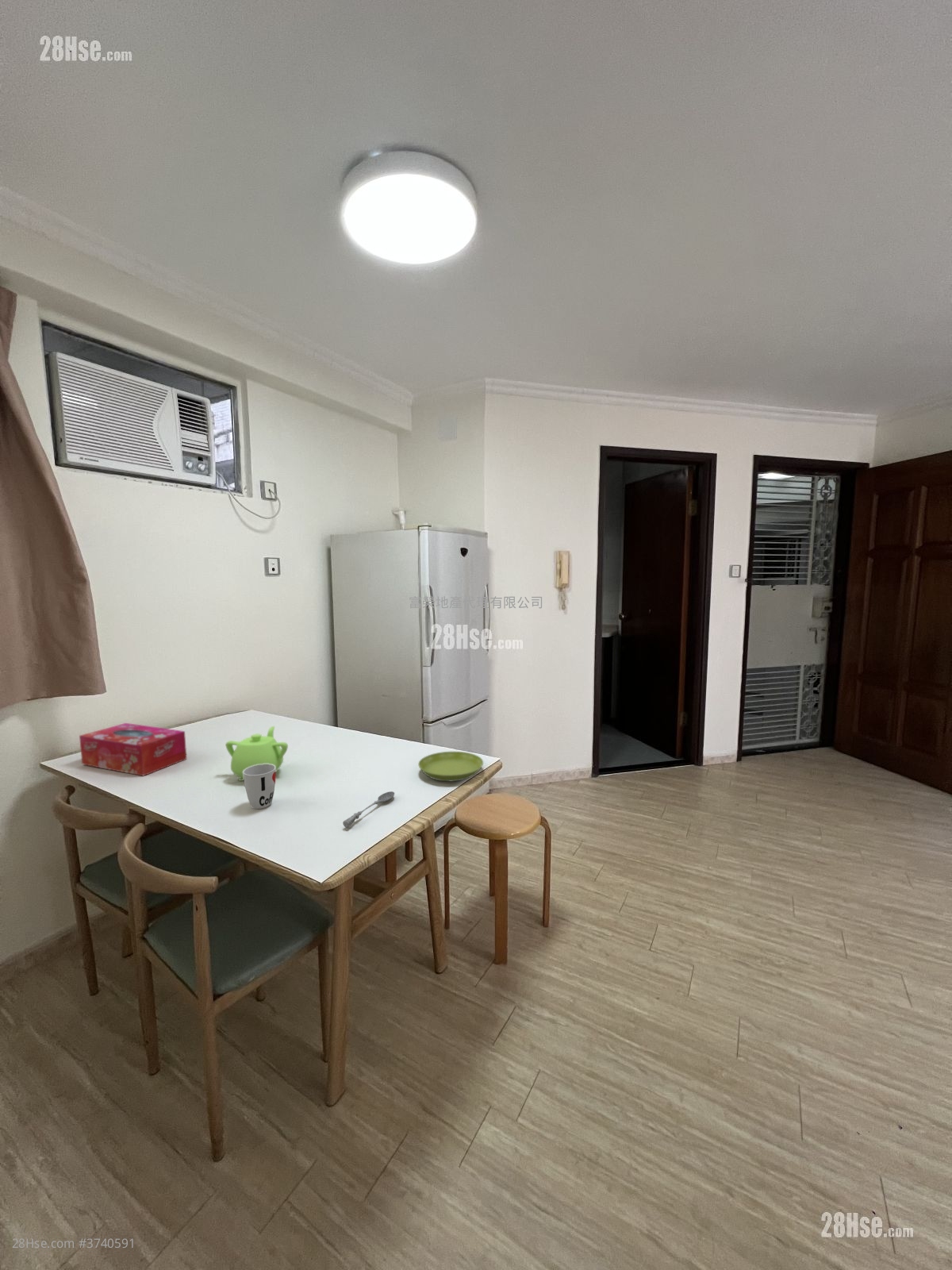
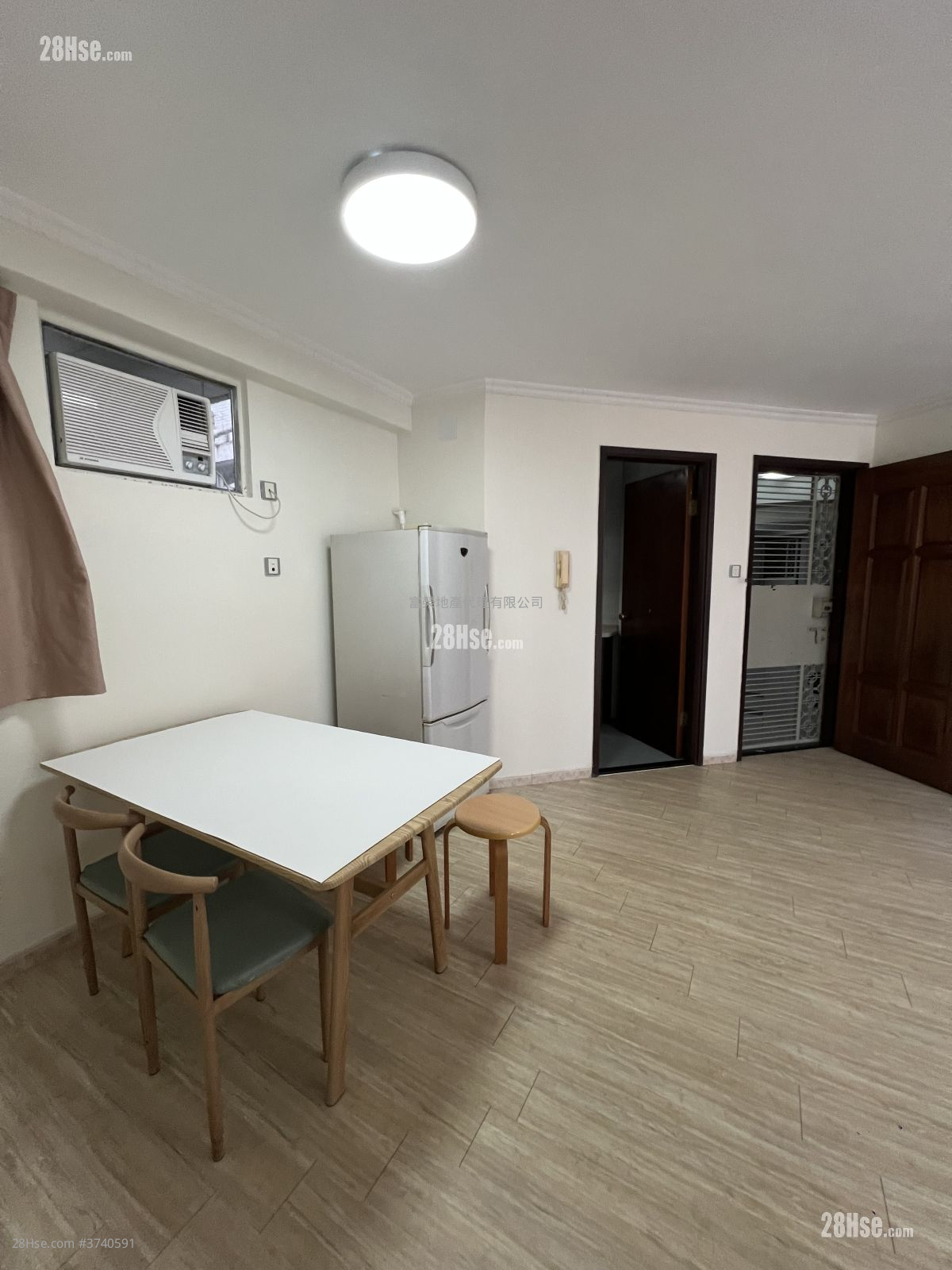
- teapot (261, 752)
- saucer (451, 767)
- soupspoon (370, 806)
- tissue box (133, 747)
- cup (260, 787)
